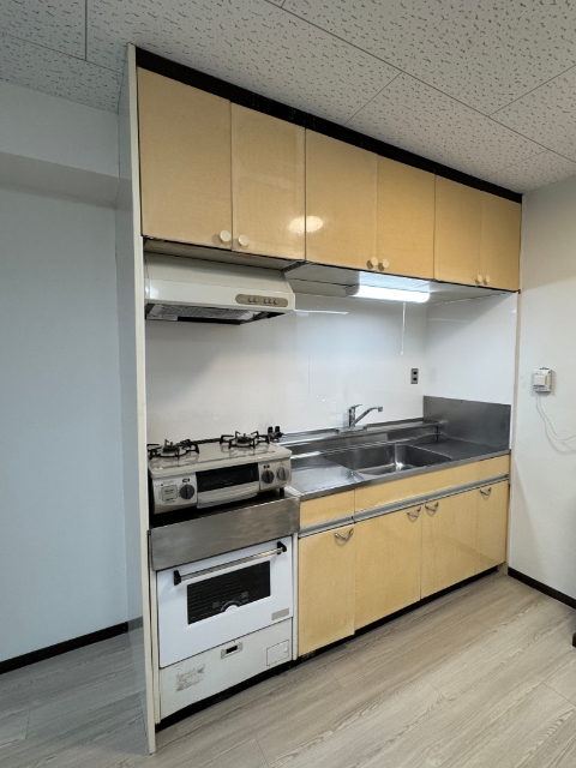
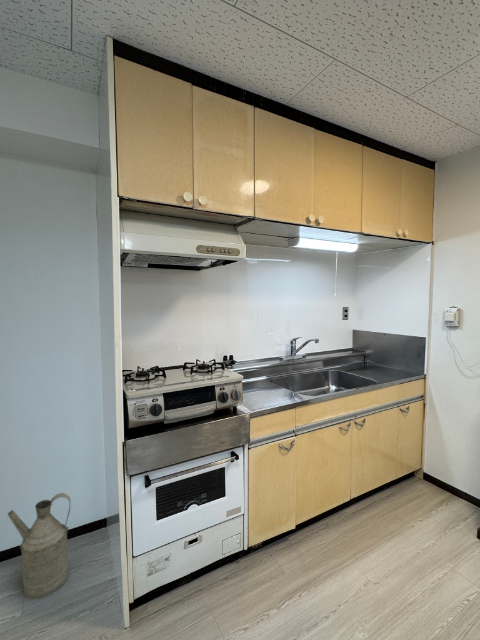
+ watering can (41, 541)
